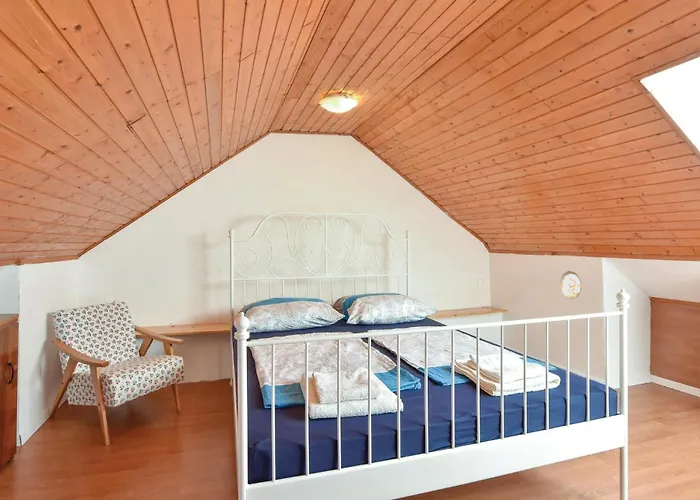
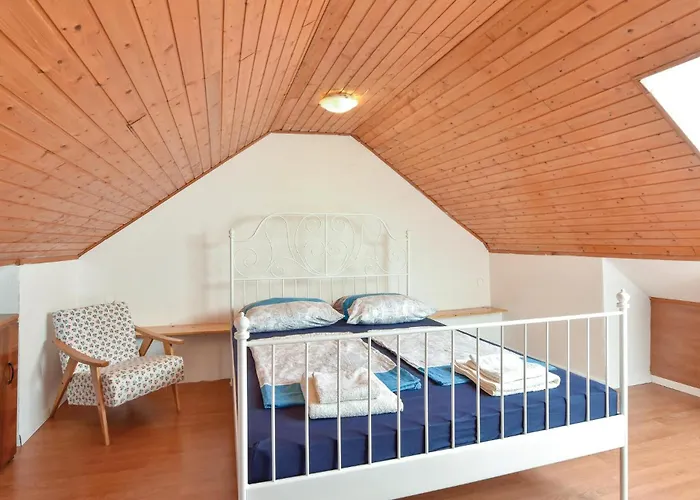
- decorative plate (571, 285)
